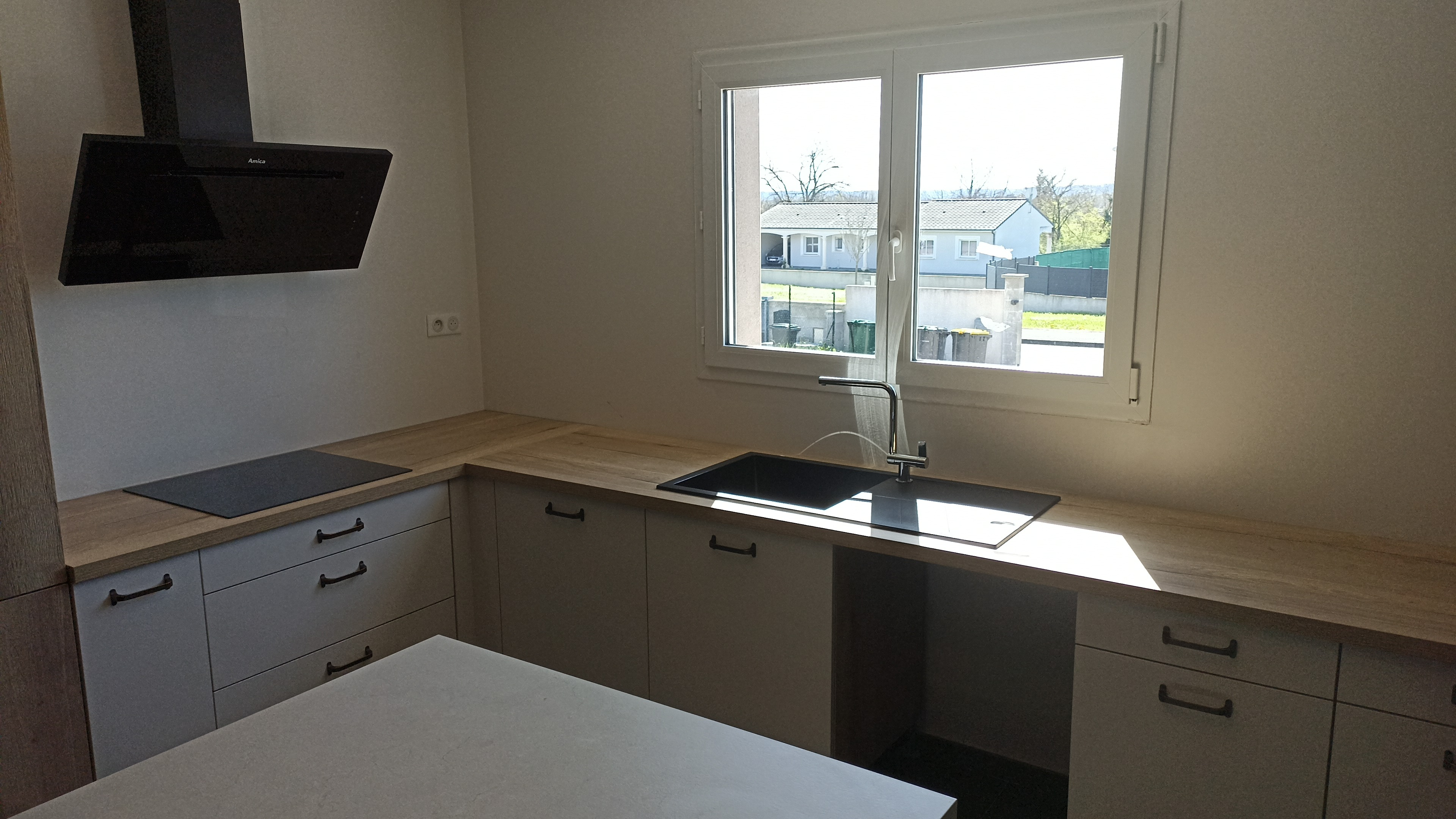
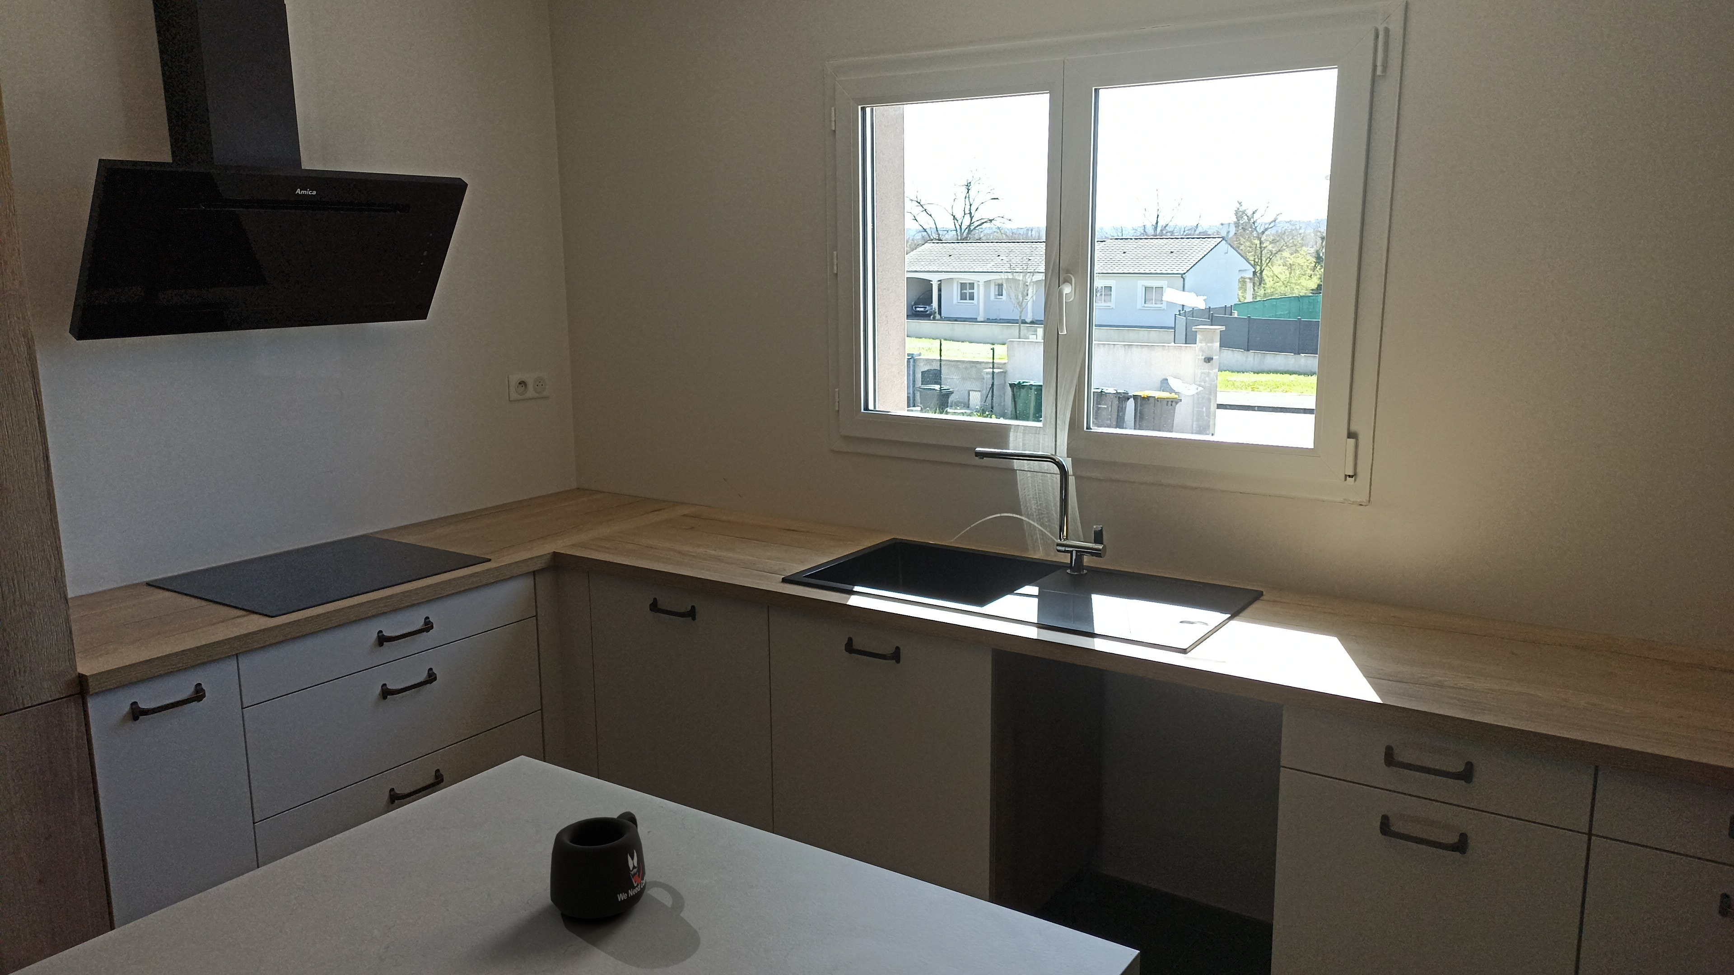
+ mug (606, 860)
